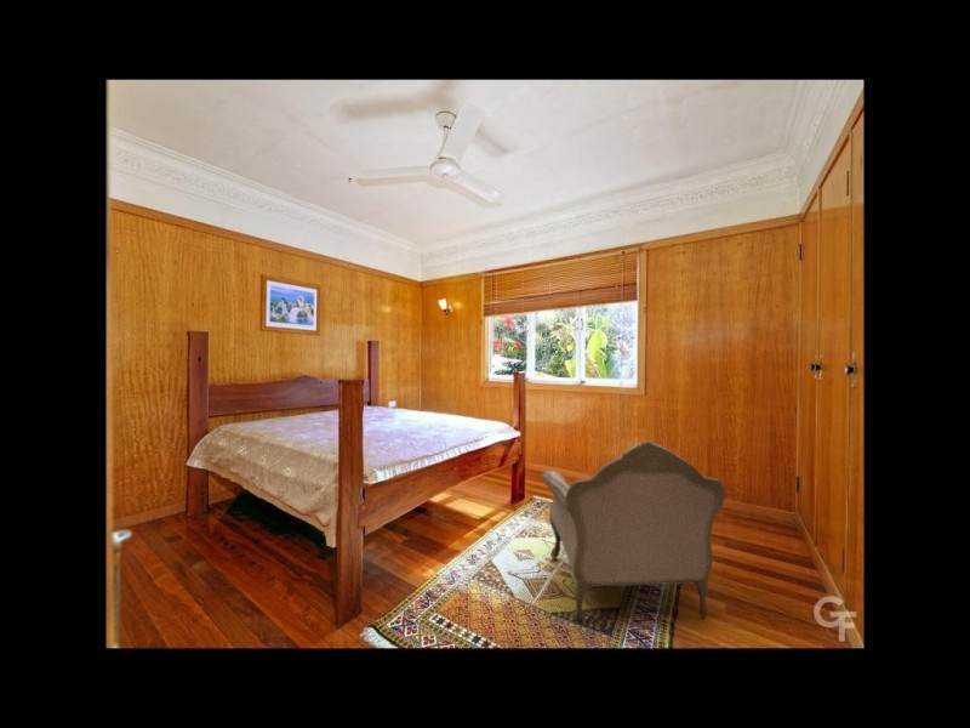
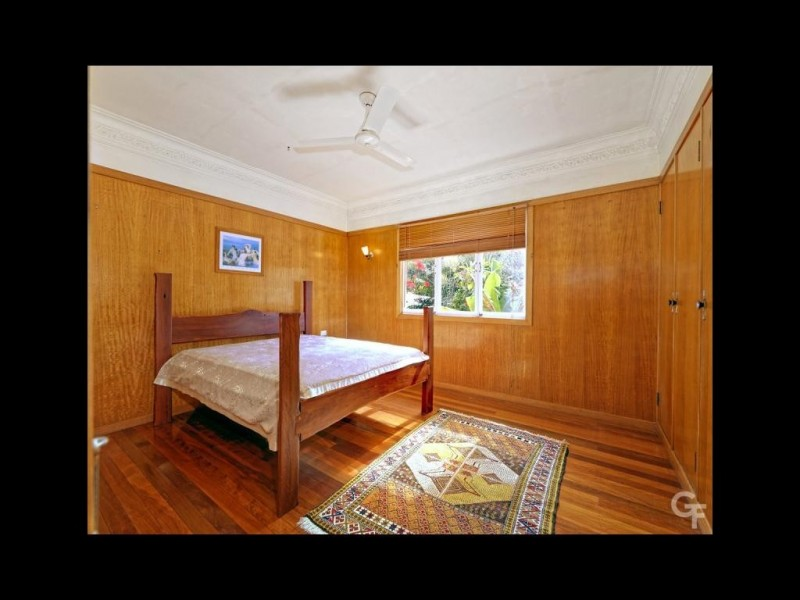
- armchair (620, 507)
